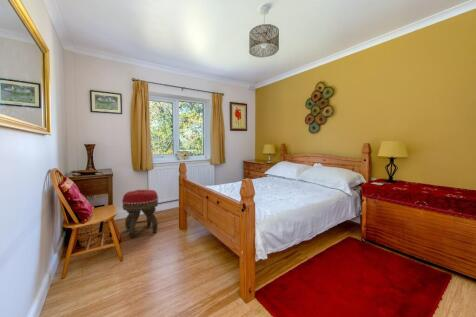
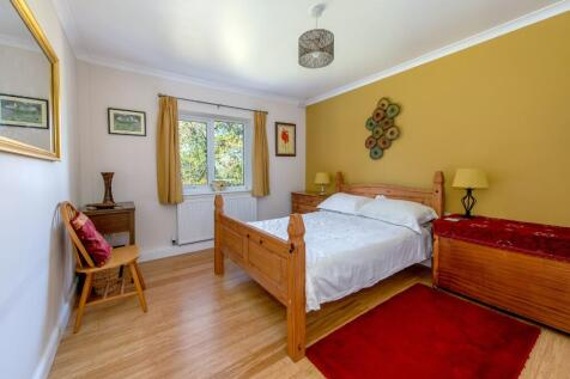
- footstool (140, 211)
